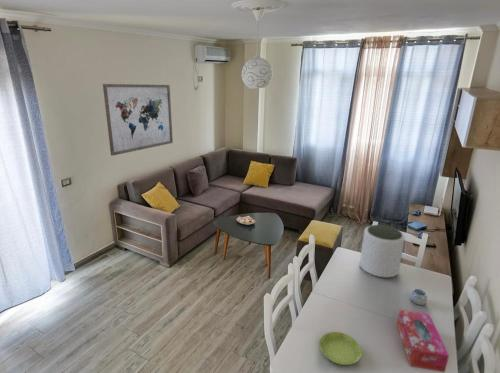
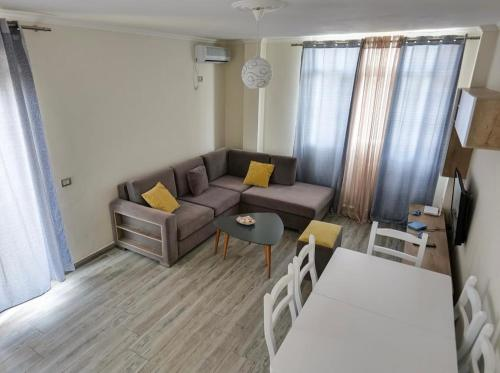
- mug (417, 297)
- saucer (339, 349)
- tissue box (420, 338)
- plant pot (381, 250)
- wall art (142, 117)
